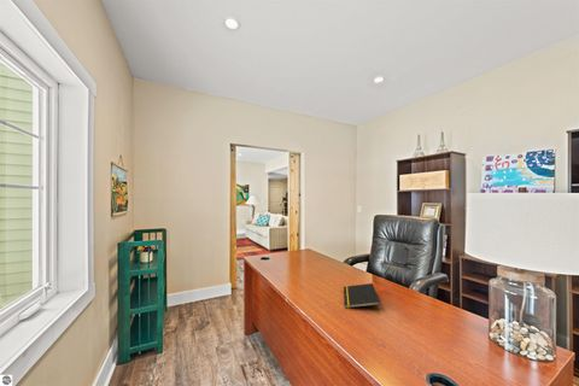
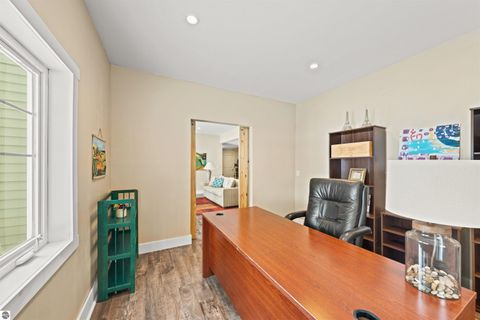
- notepad (359, 294)
